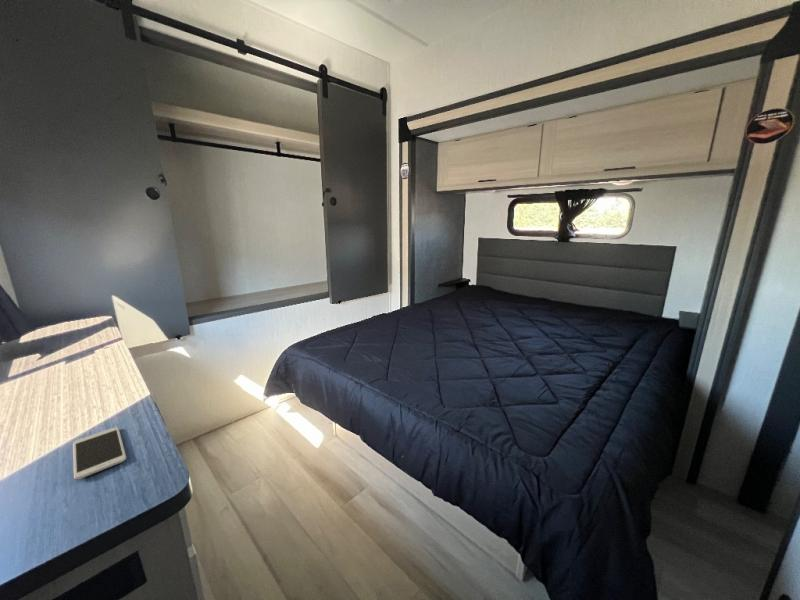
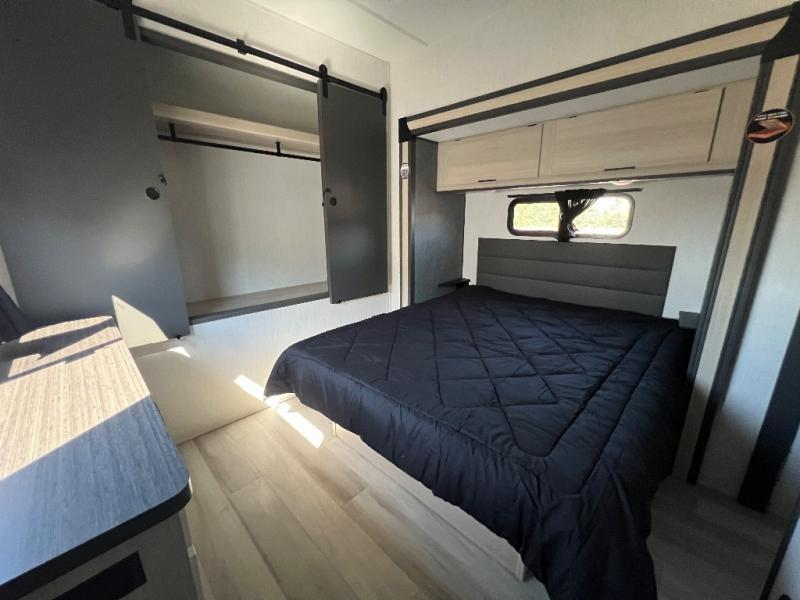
- smartphone (98, 450)
